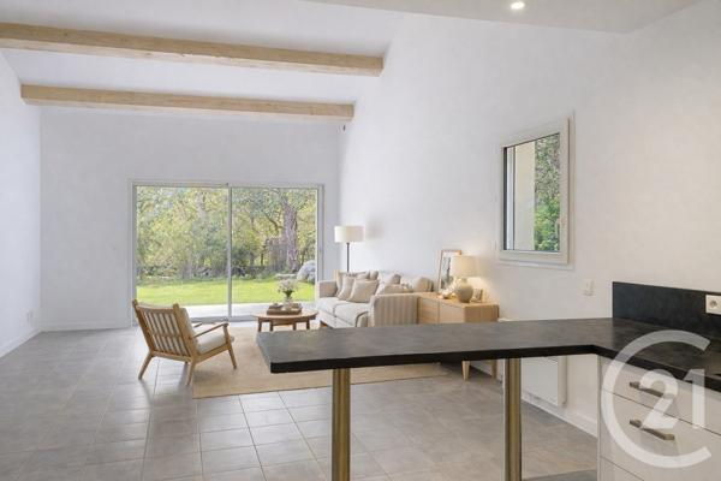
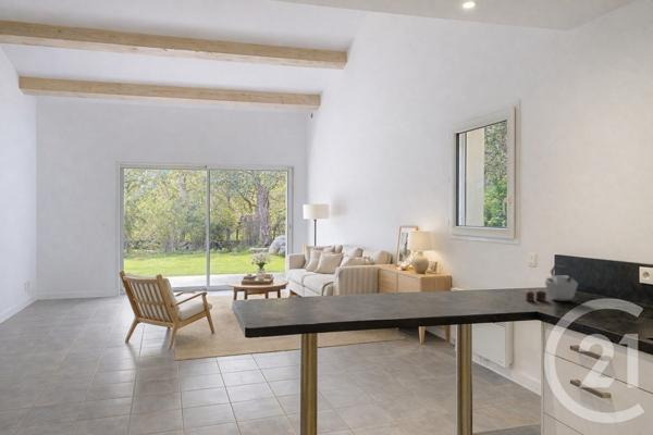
+ kettle (549, 283)
